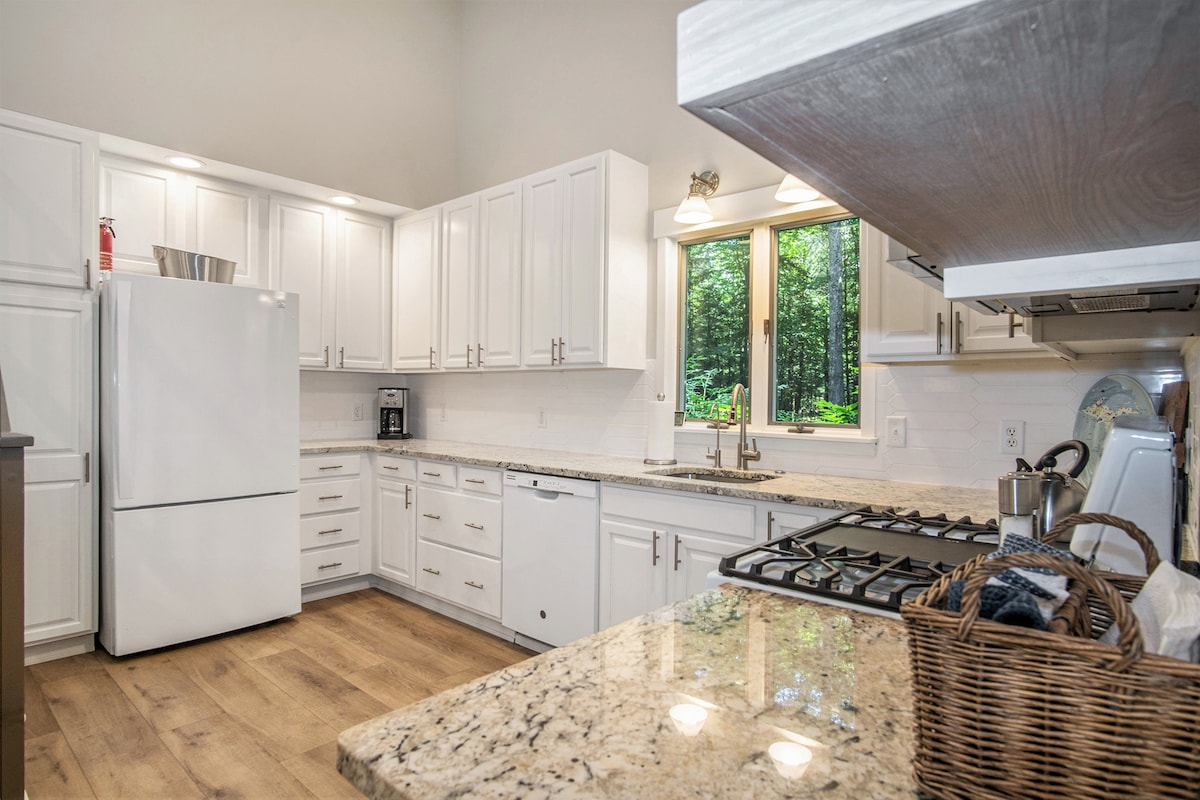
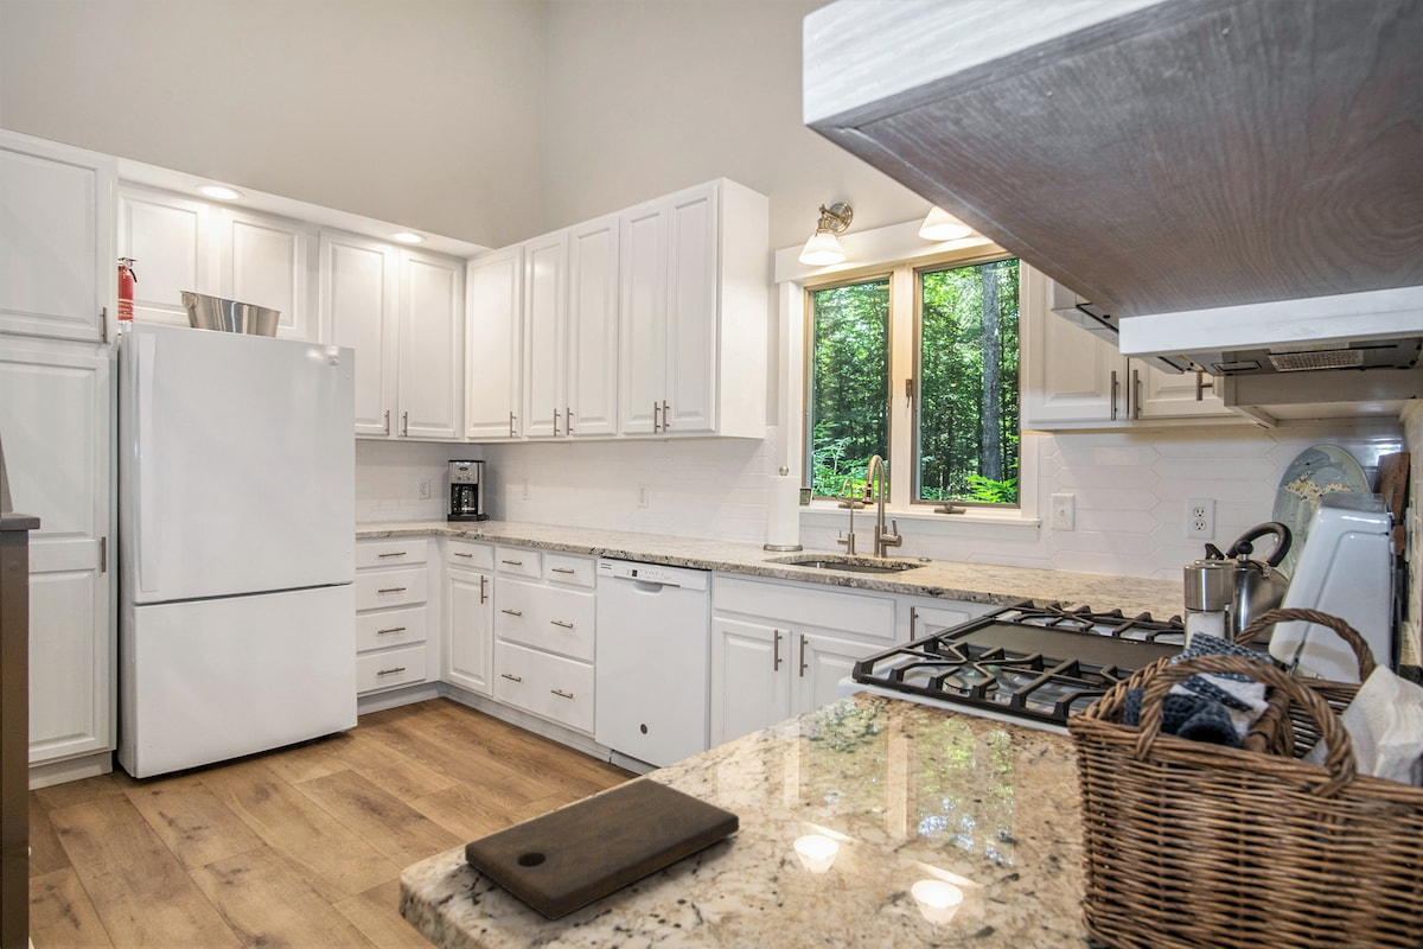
+ cutting board (607, 836)
